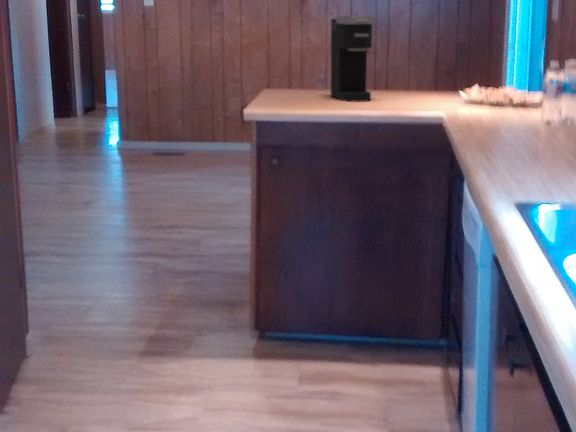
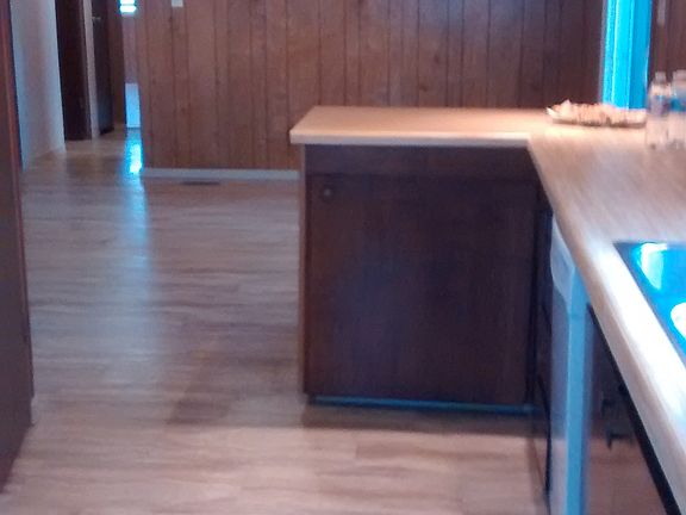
- coffee maker (350, 57)
